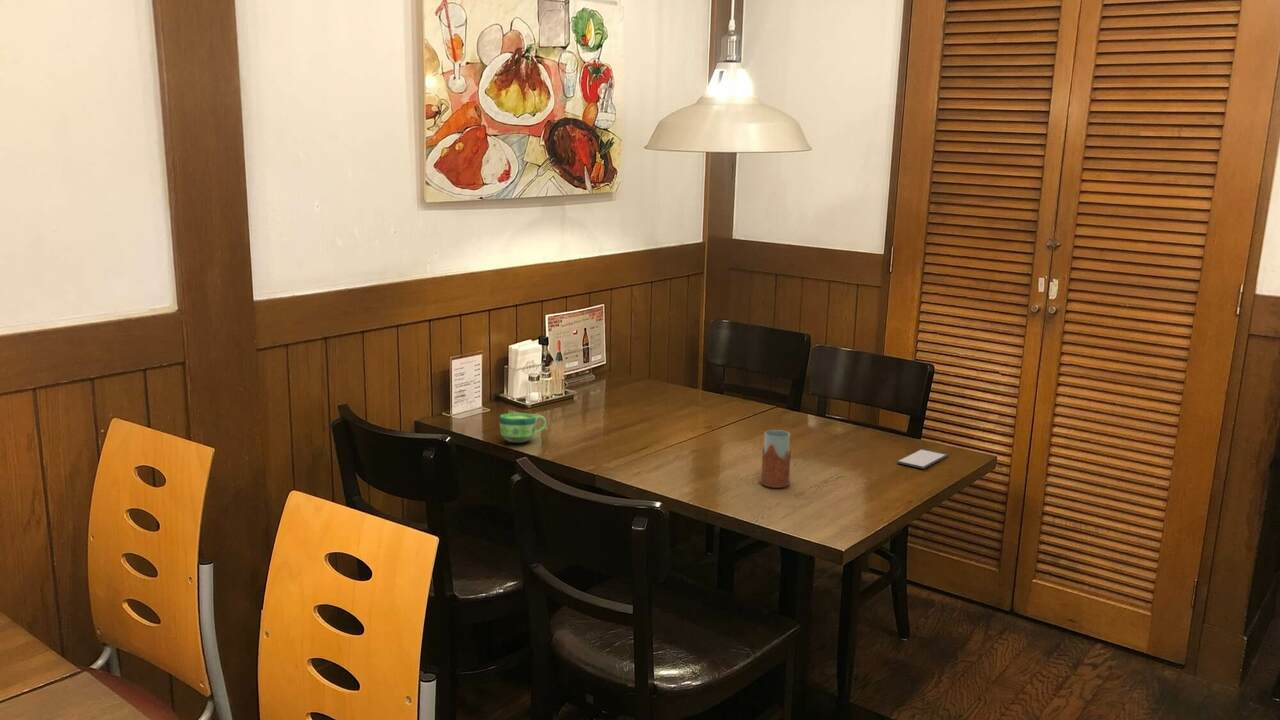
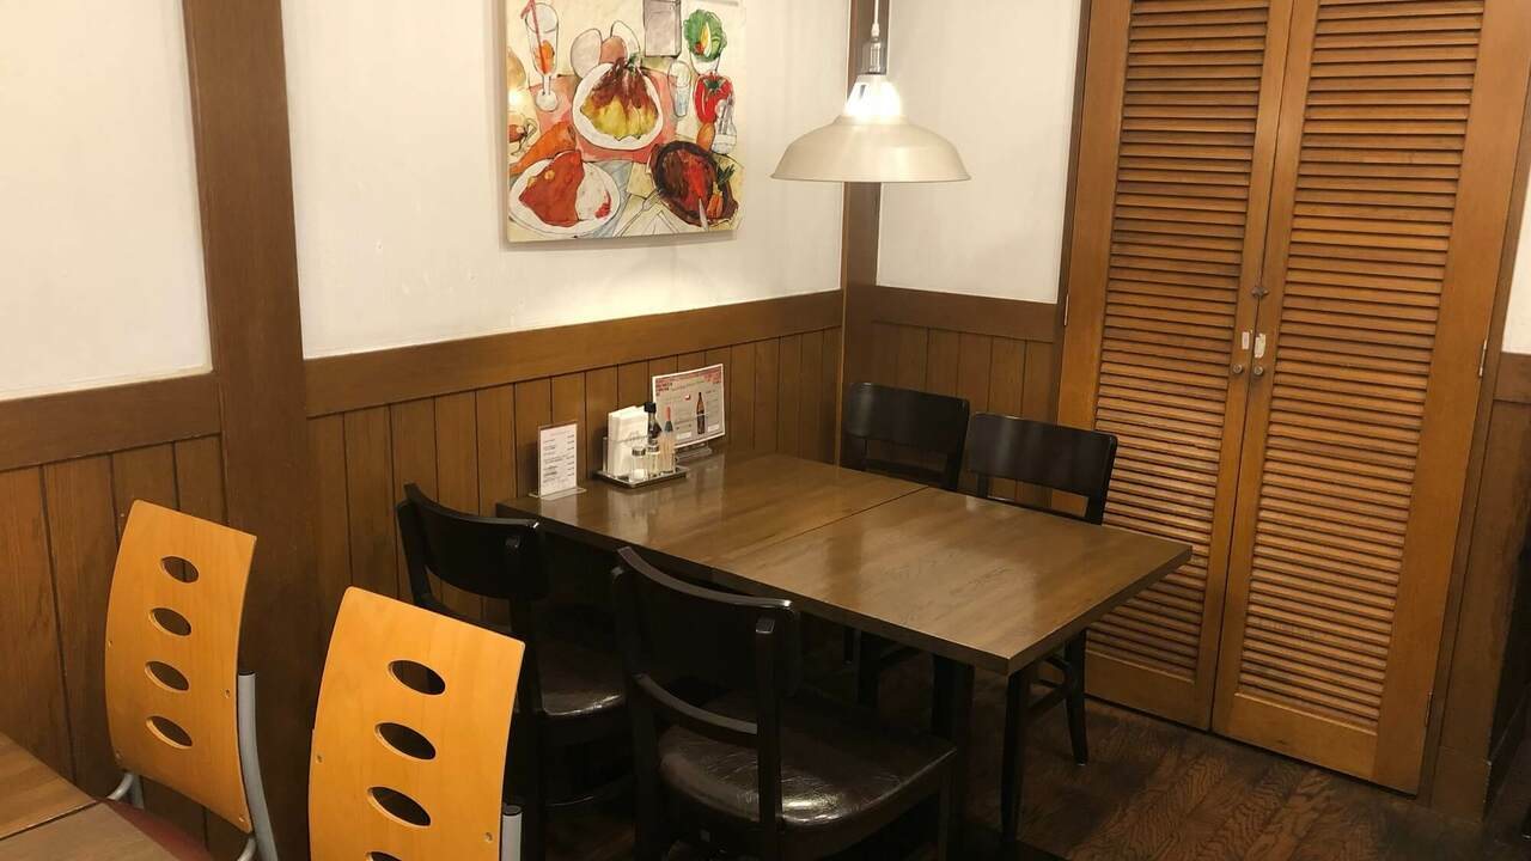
- drinking glass (778, 456)
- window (922, 458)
- cup (522, 426)
